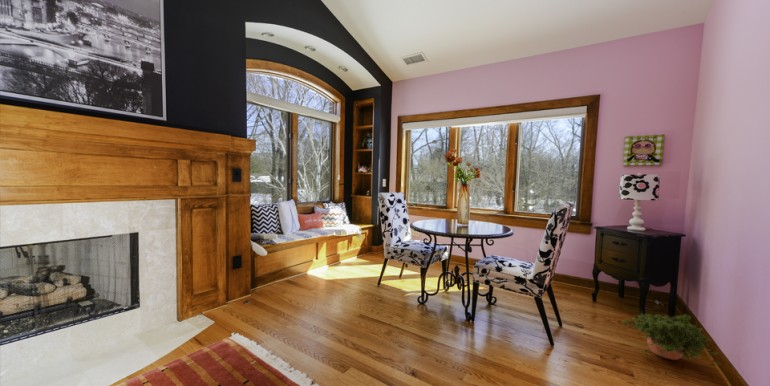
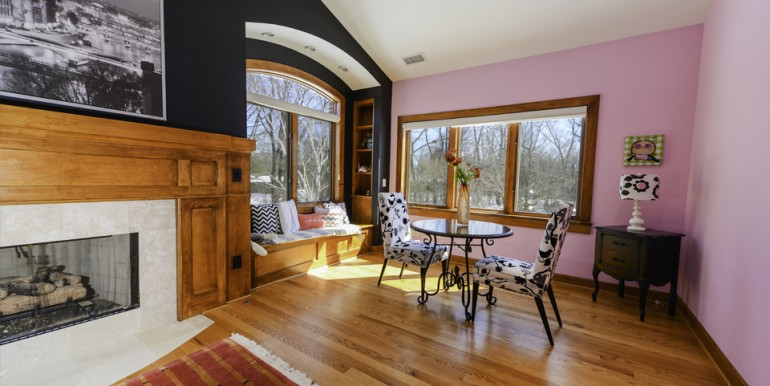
- potted plant (668, 334)
